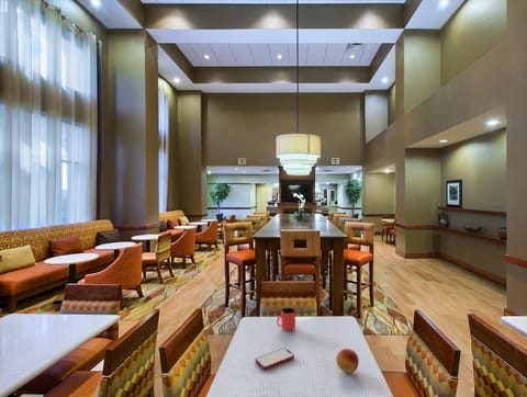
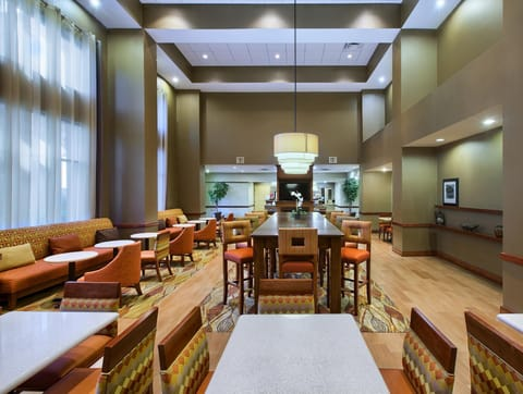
- cup (285, 319)
- smartphone (274, 358)
- fruit (347, 360)
